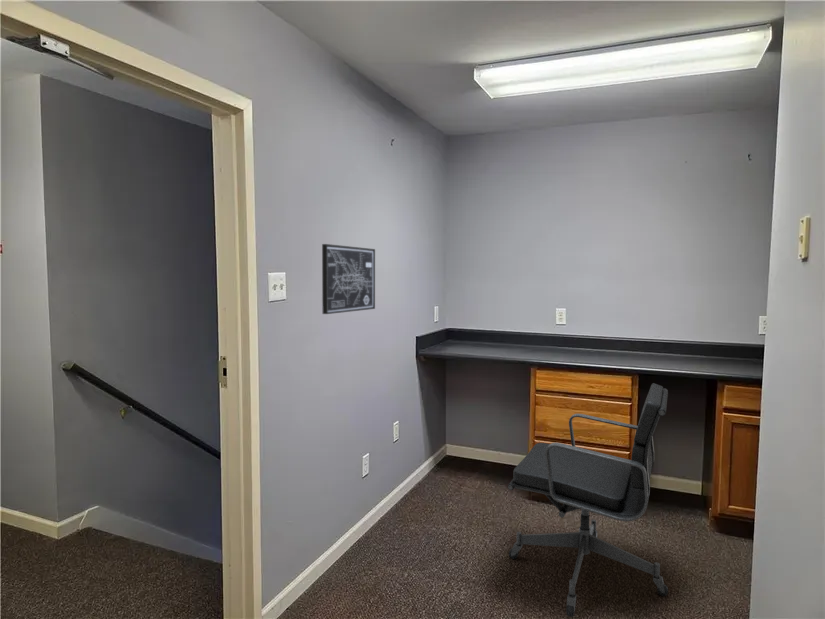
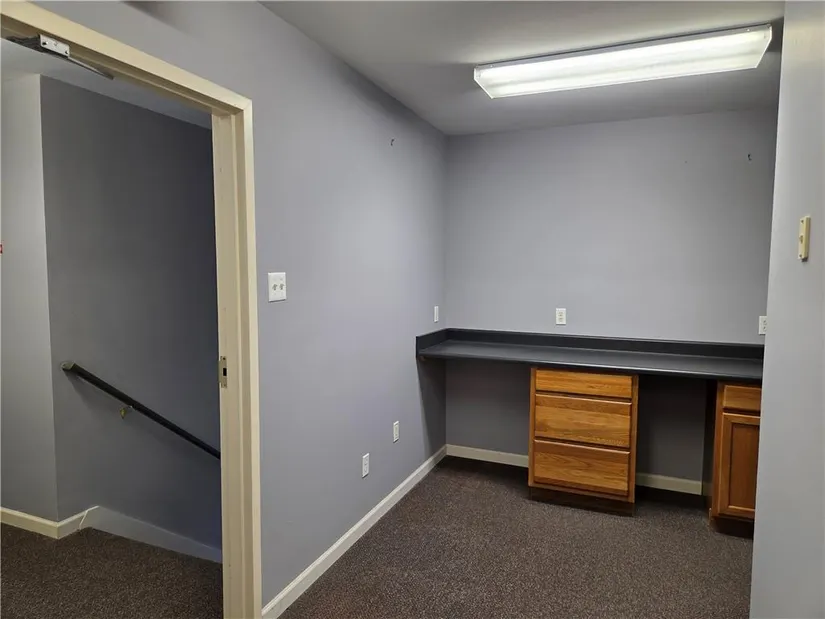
- office chair (586, 481)
- wall art (350, 279)
